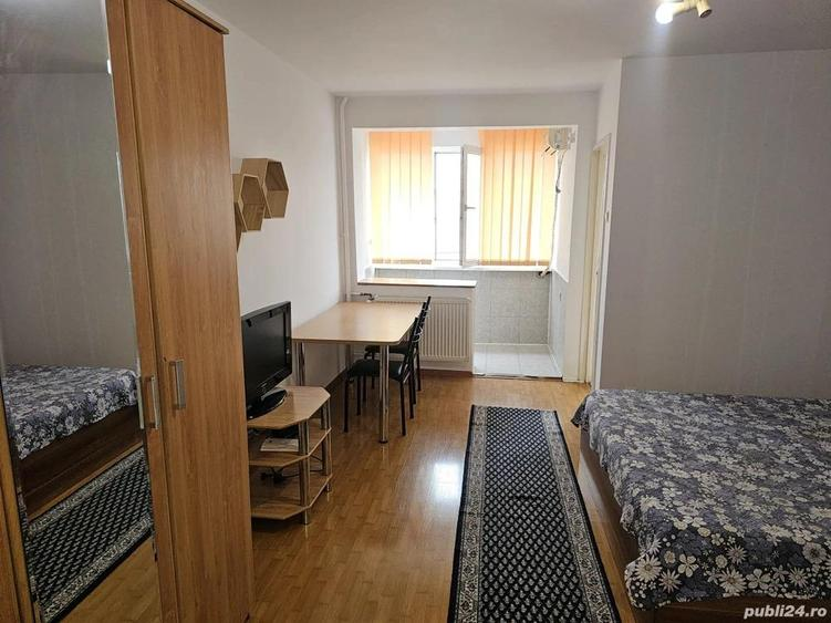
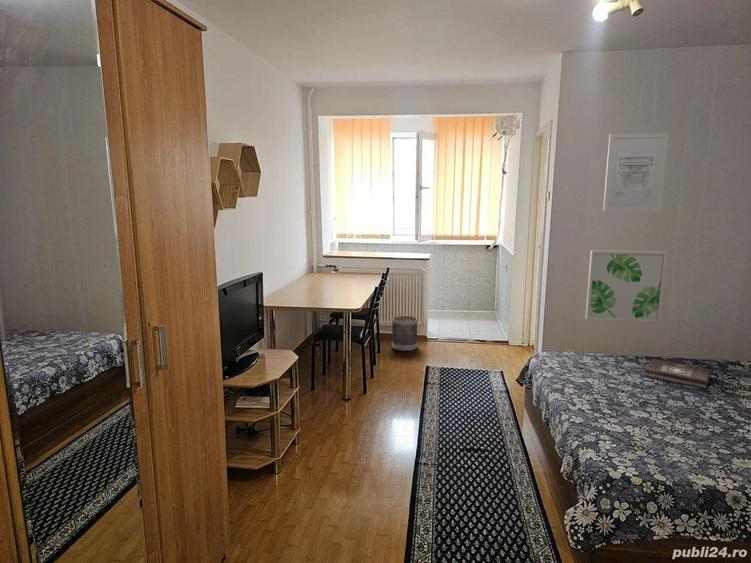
+ wall art (635, 173)
+ wall art (625, 286)
+ wastebasket (404, 333)
+ first aid kit (677, 372)
